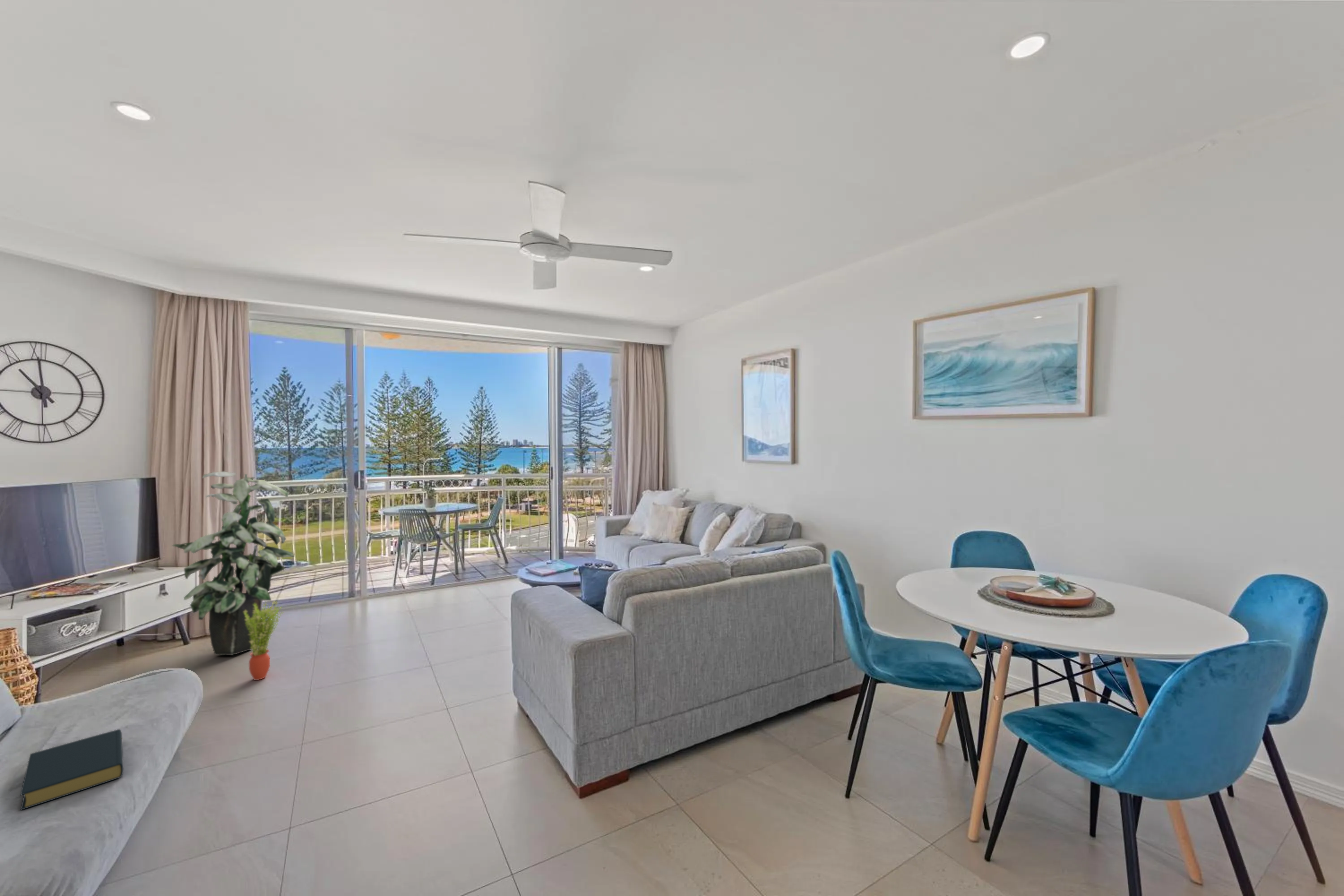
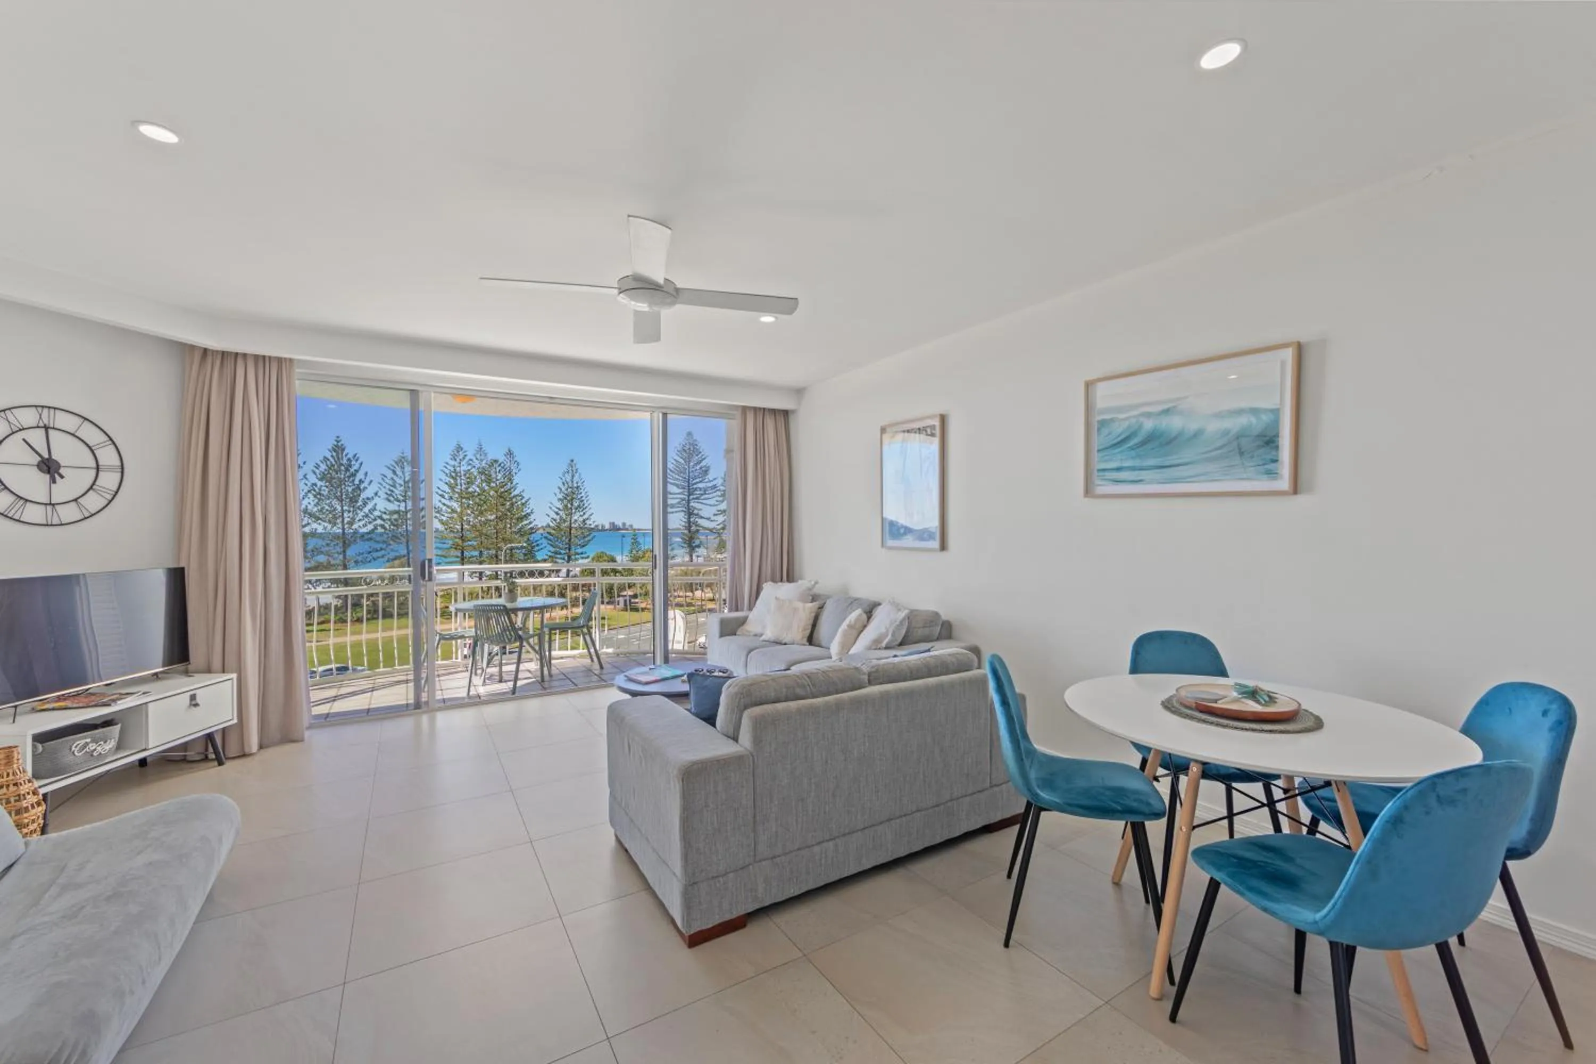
- hardback book (76, 765)
- indoor plant (234, 560)
- potted plant (264, 638)
